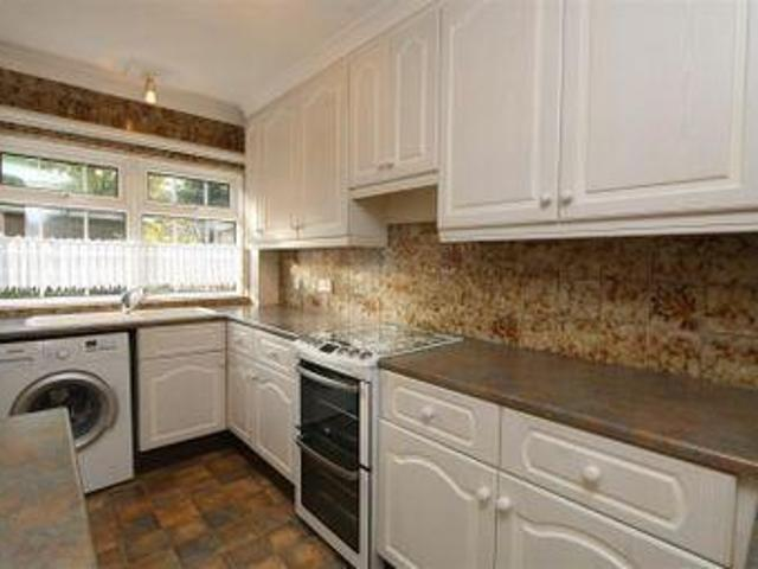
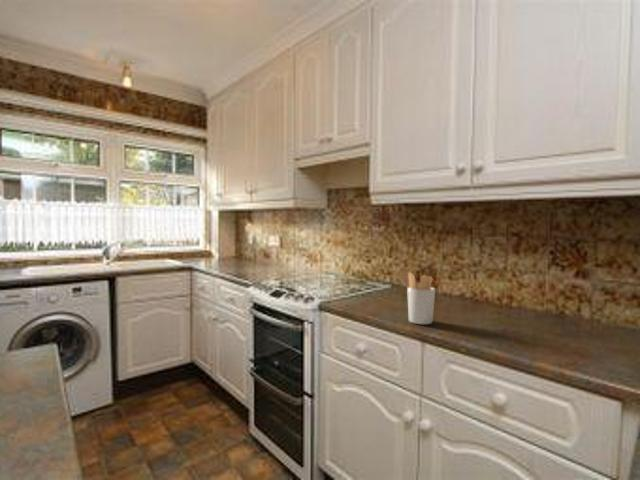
+ utensil holder (415, 295)
